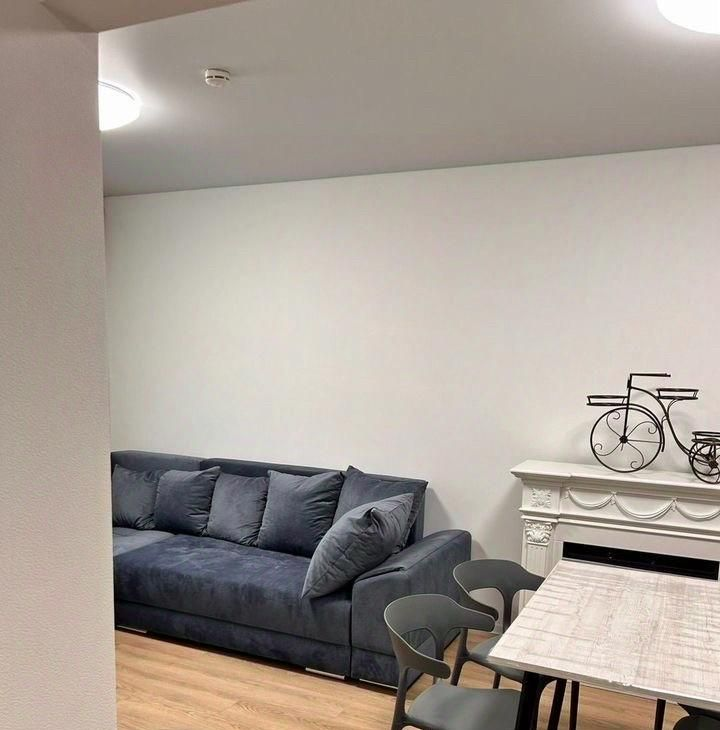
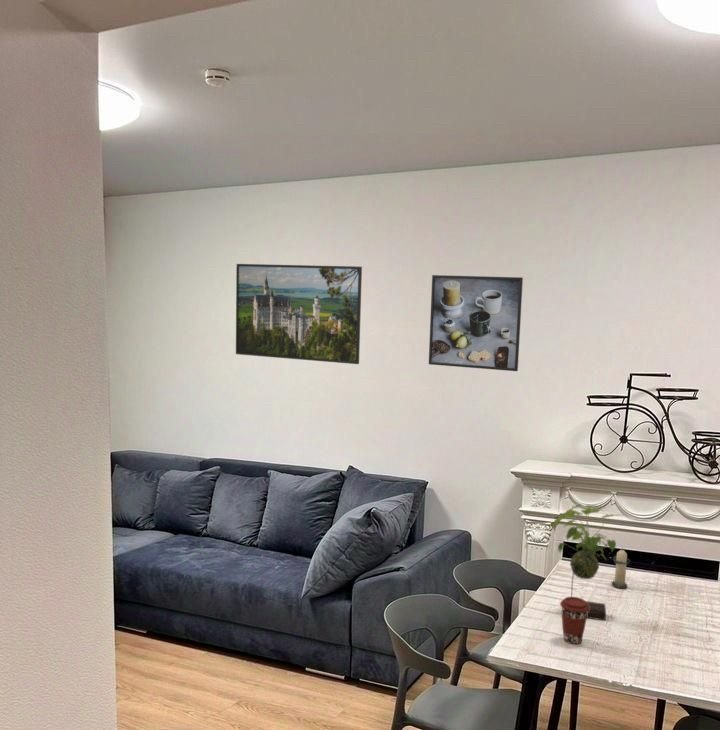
+ coffee cup (573, 620)
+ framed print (296, 312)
+ plant (584, 554)
+ candle (620, 566)
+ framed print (474, 322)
